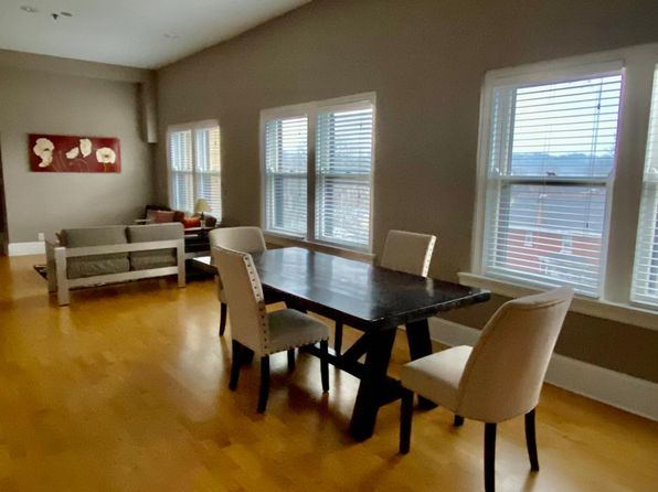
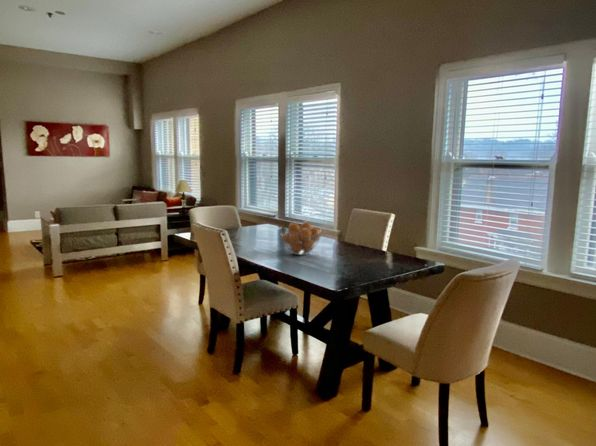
+ fruit basket (300, 237)
